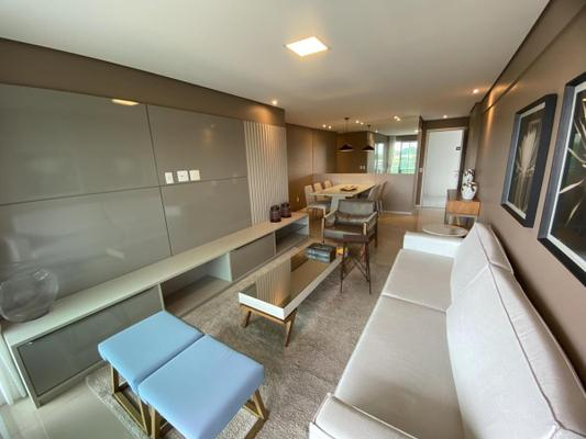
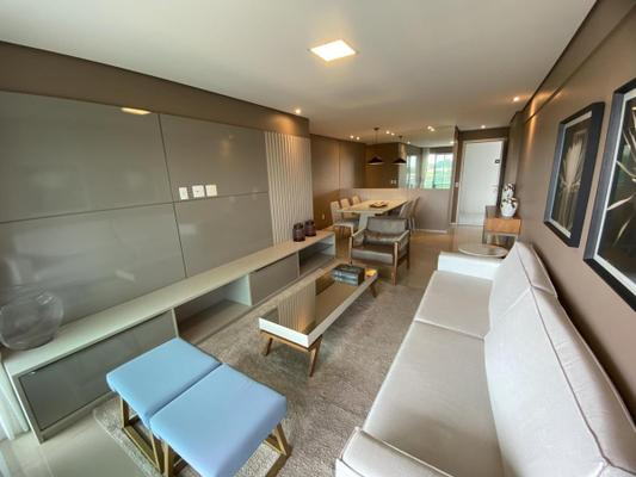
- side table (355, 262)
